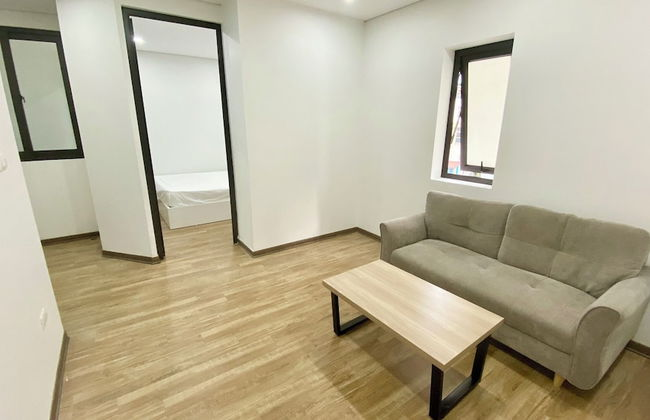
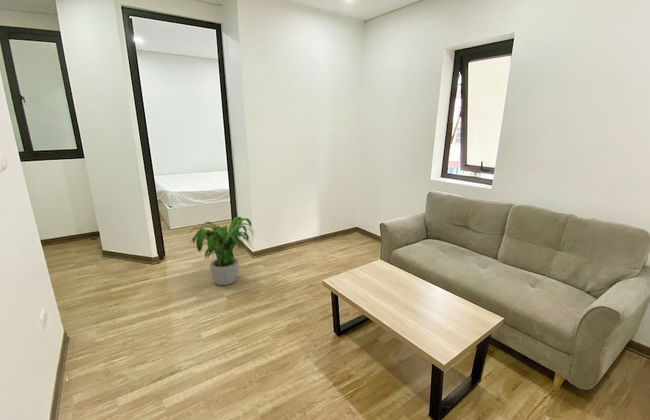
+ potted plant (226, 251)
